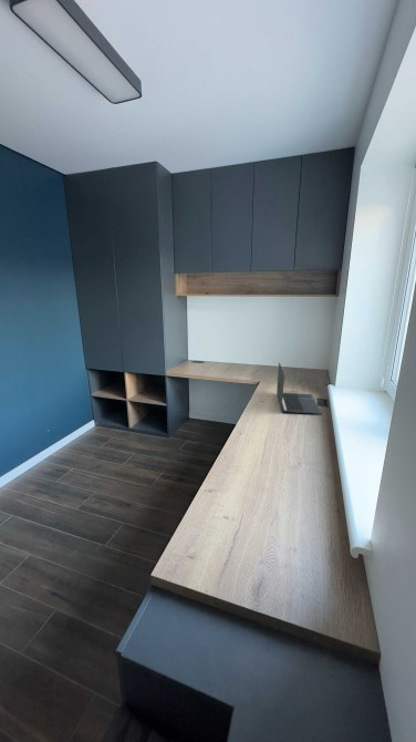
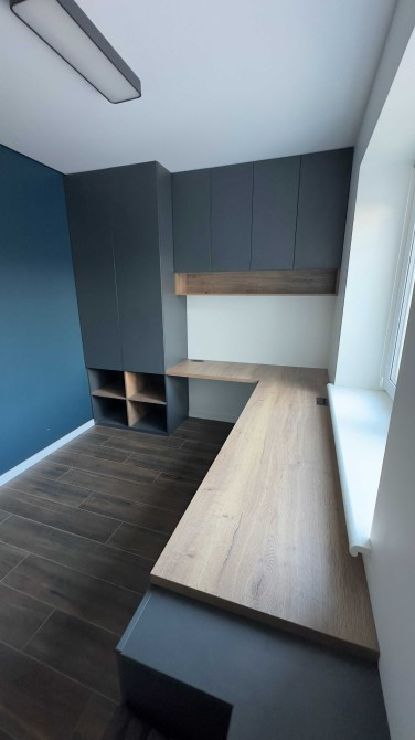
- laptop (298, 393)
